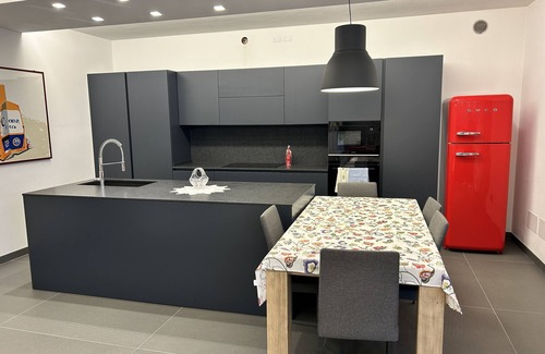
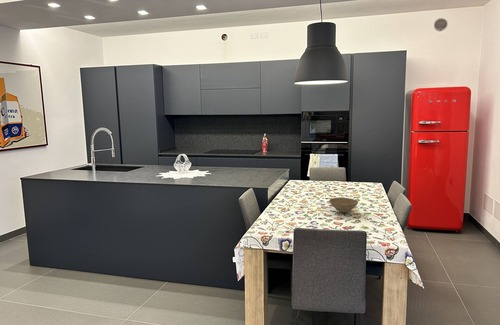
+ bowl (343, 206)
